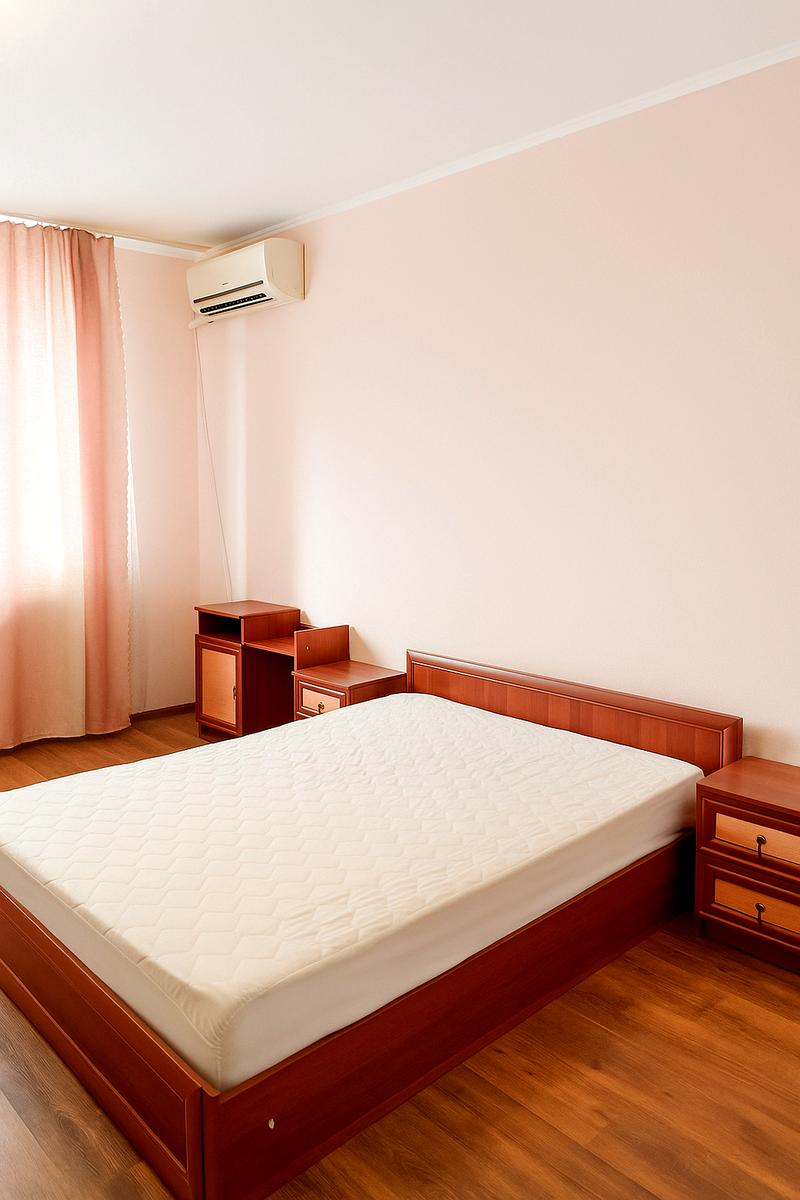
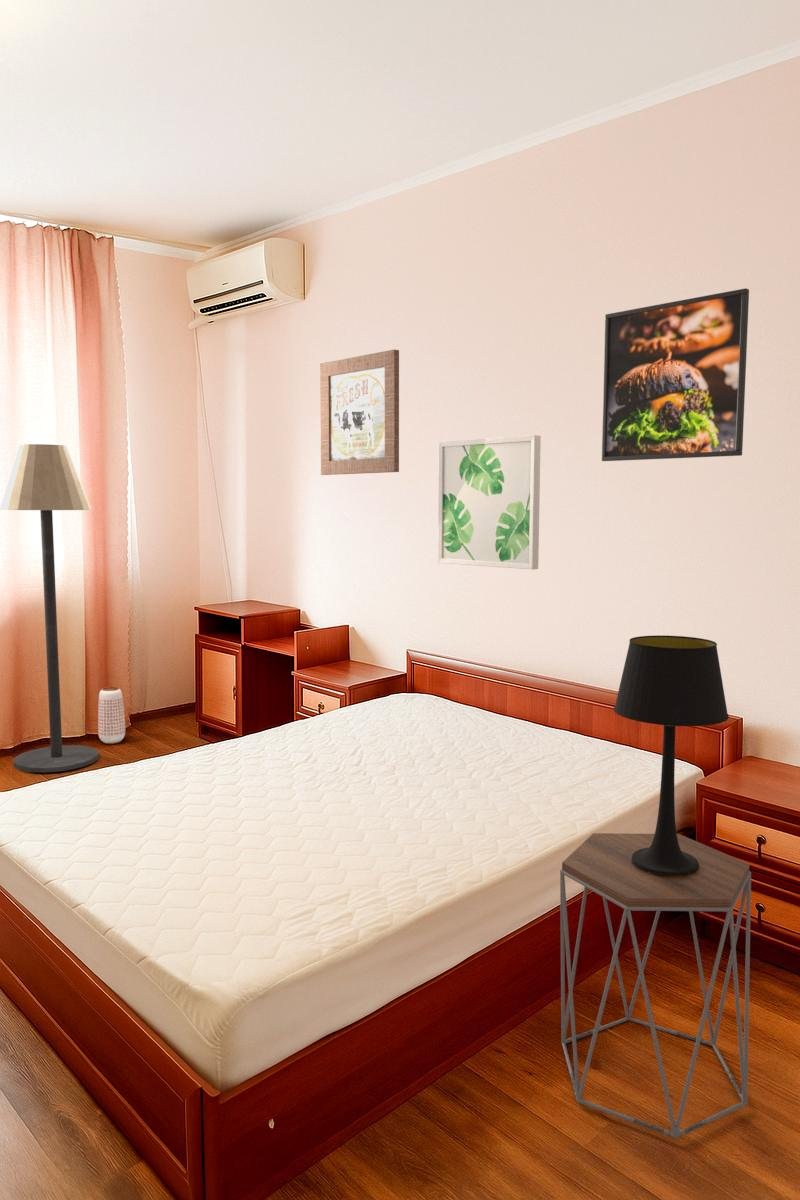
+ planter (111, 715)
+ wall art (358, 415)
+ side table (644, 967)
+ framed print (670, 381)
+ wall art (486, 502)
+ table lamp (668, 753)
+ floor lamp (50, 606)
